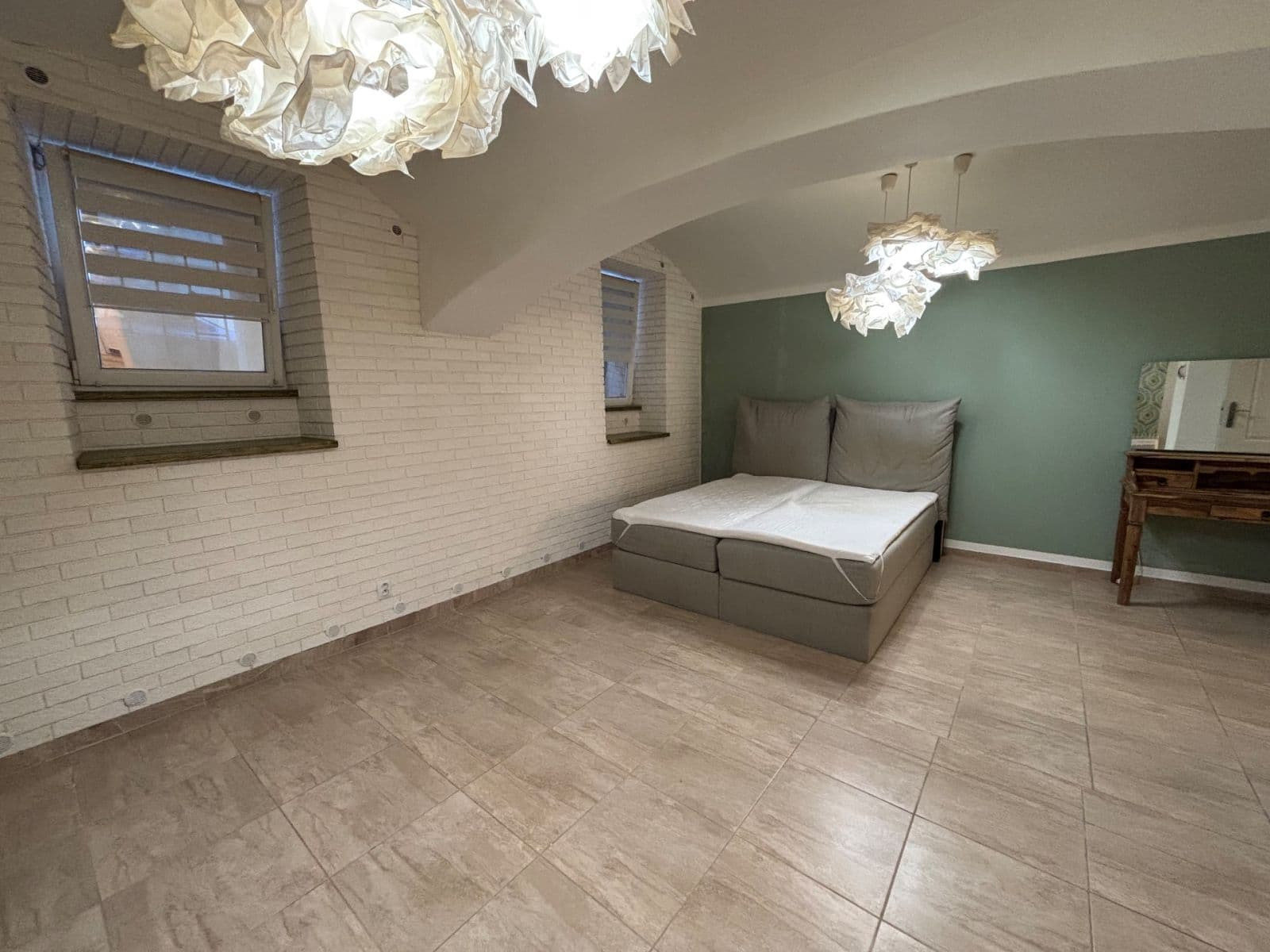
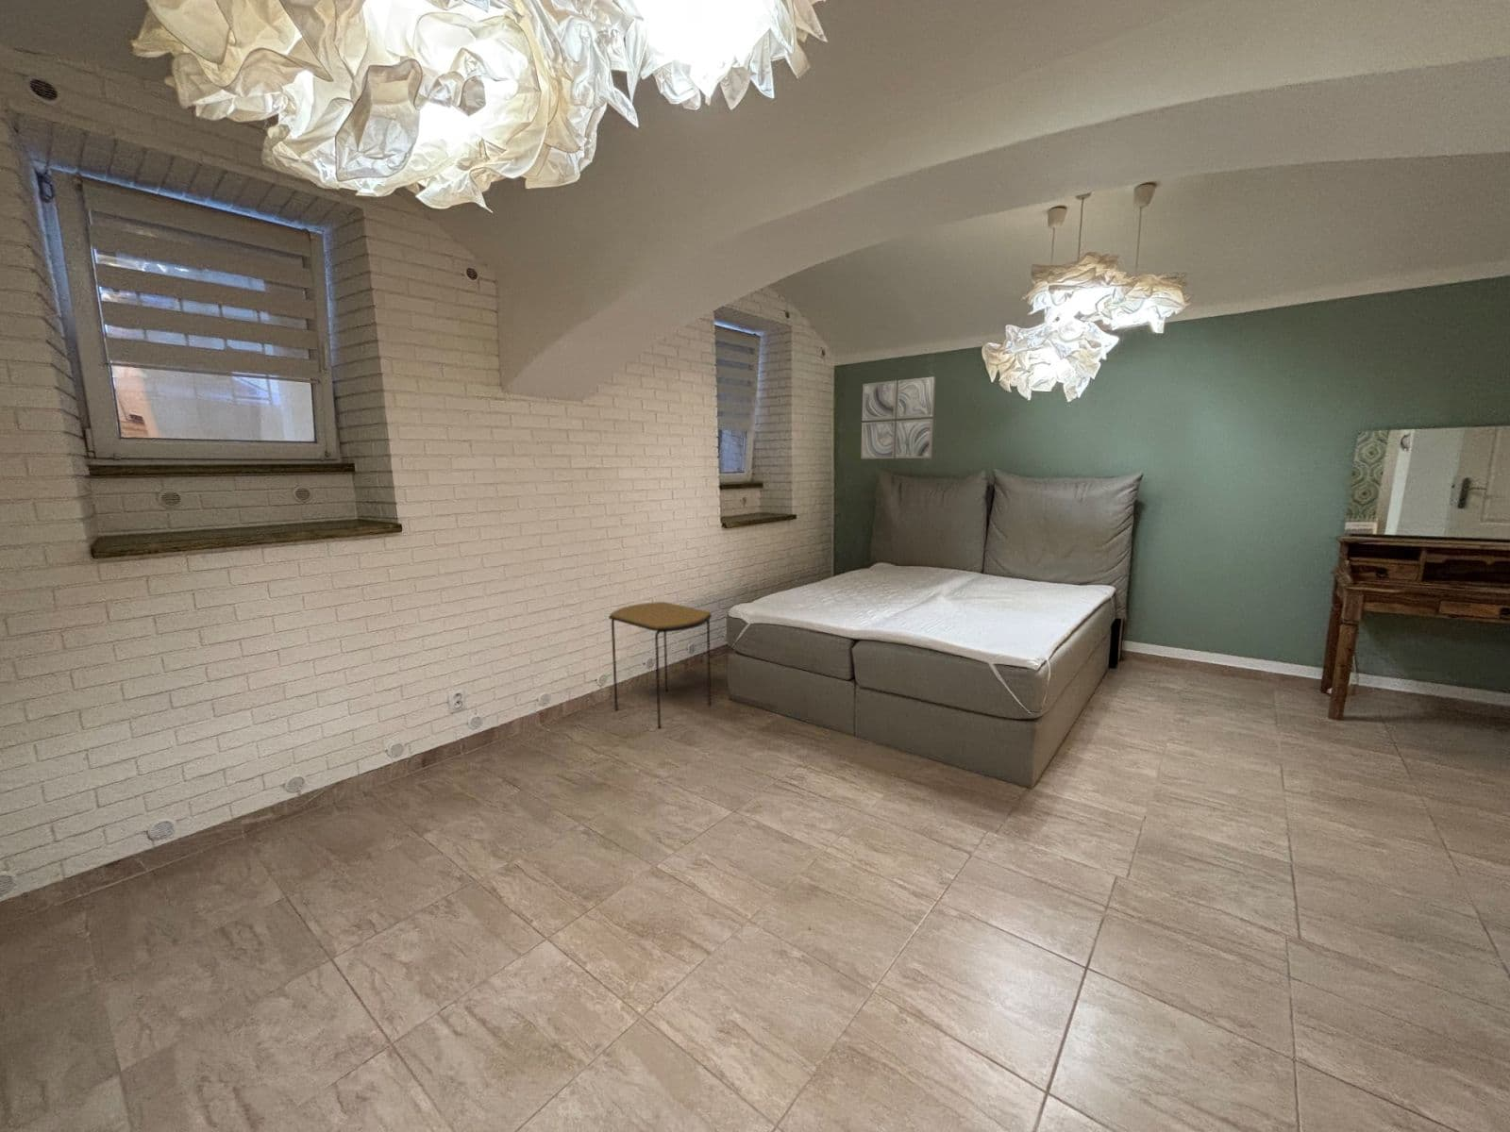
+ side table (665, 660)
+ wall art (895, 421)
